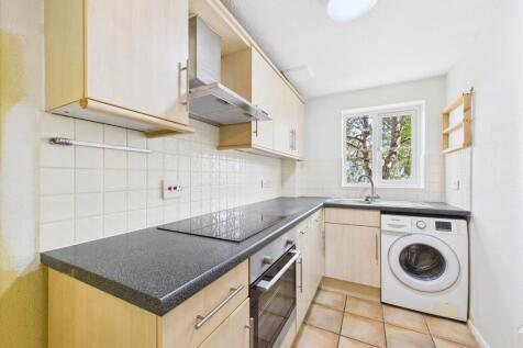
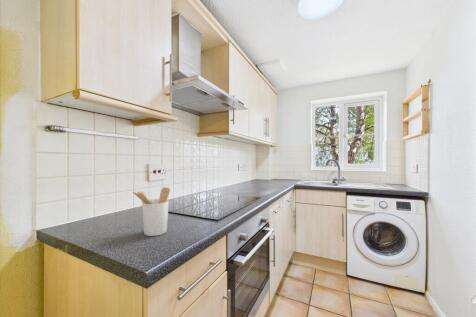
+ utensil holder (150, 210)
